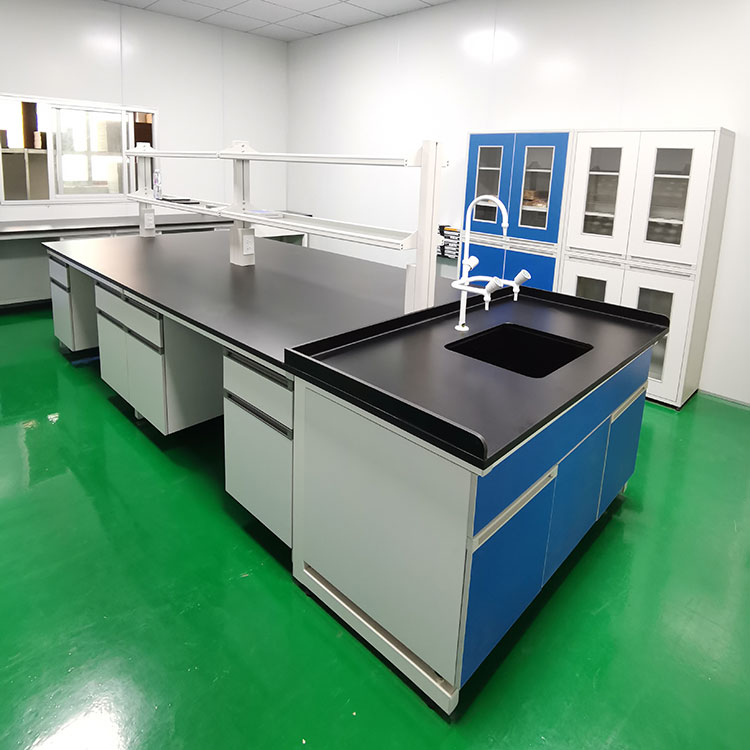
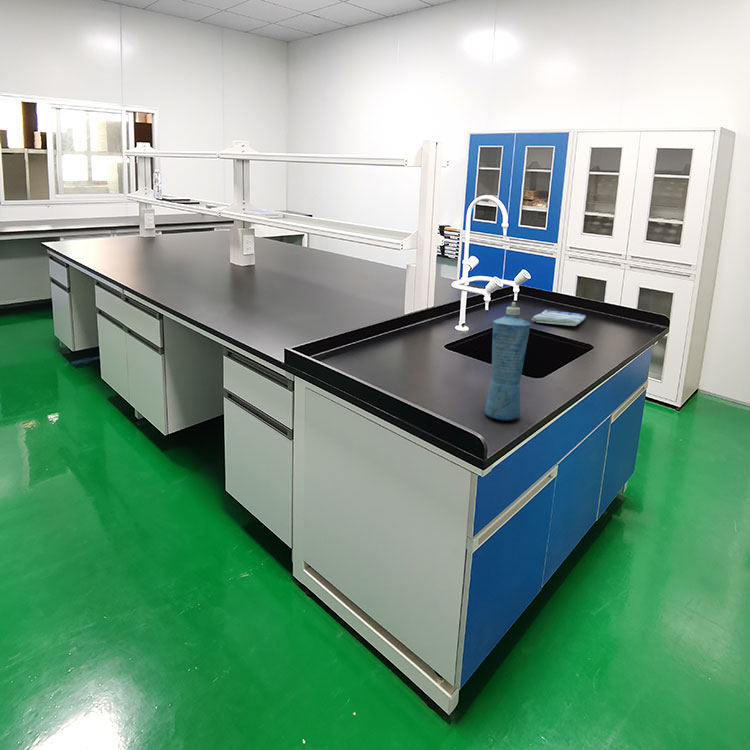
+ dish towel (559, 317)
+ squeeze bottle (507, 360)
